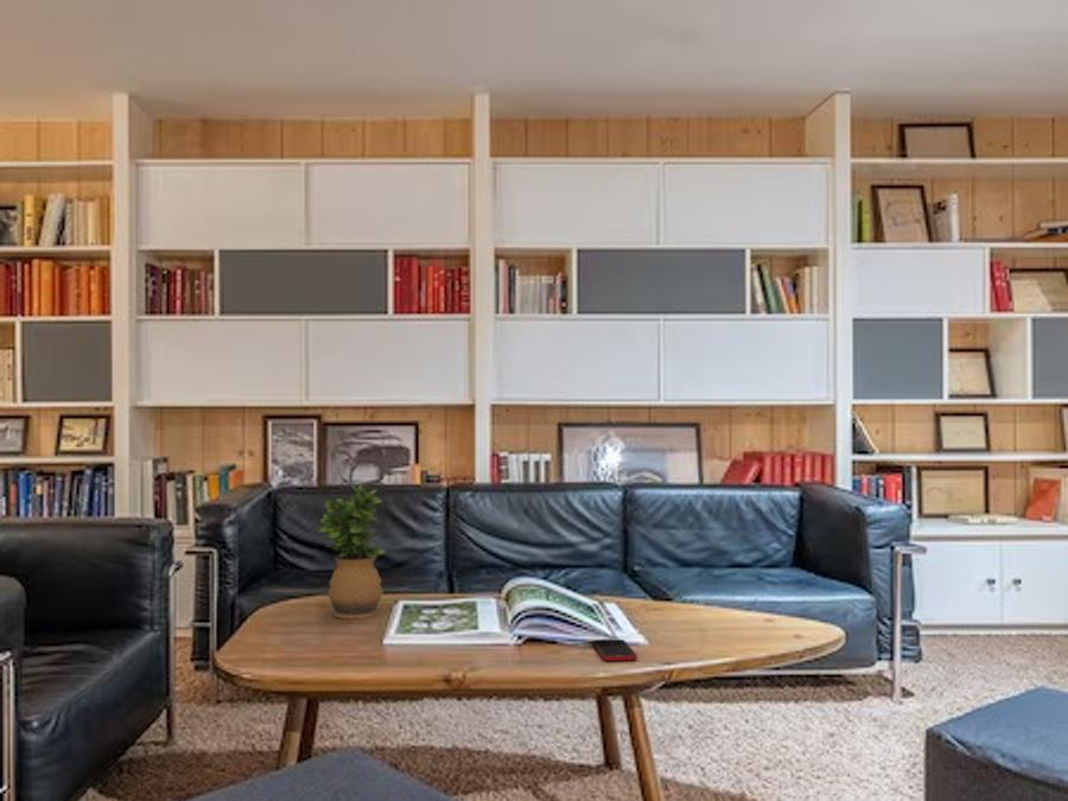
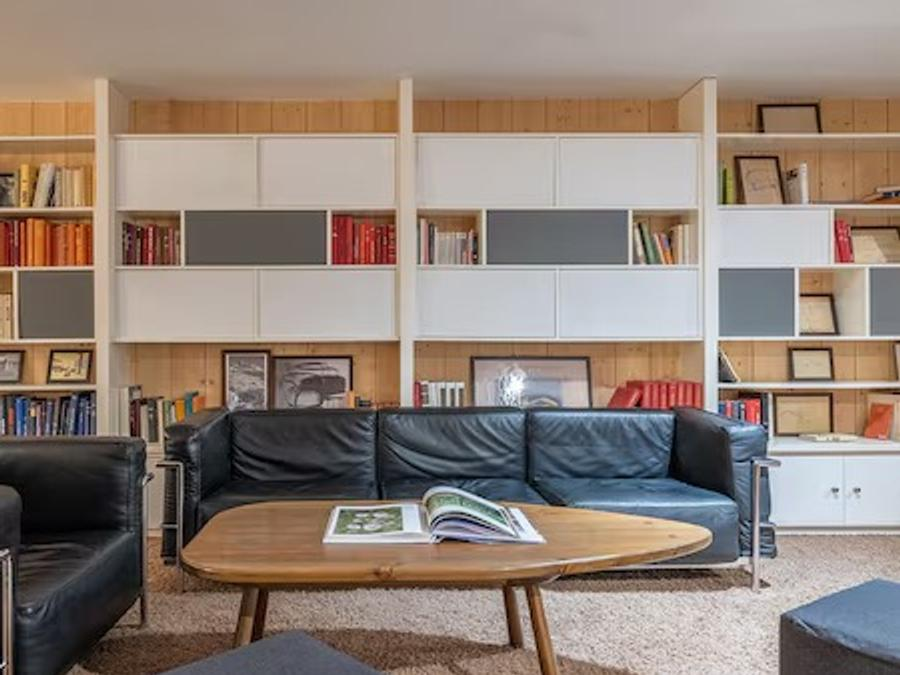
- potted plant (348, 549)
- cell phone (614, 649)
